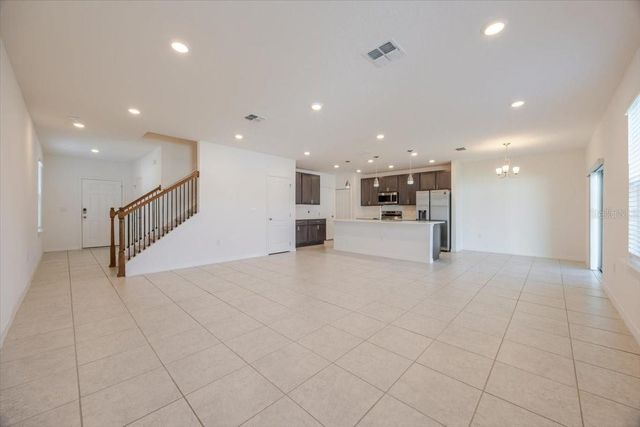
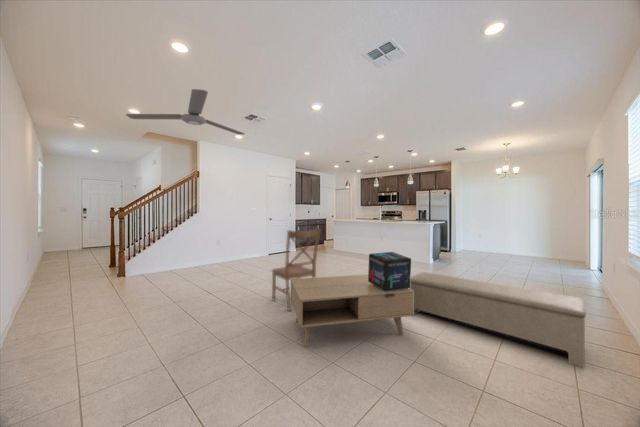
+ bench (482, 307)
+ chair (295, 265)
+ coffee table (347, 306)
+ ceiling fan (191, 107)
+ decorative box (388, 271)
